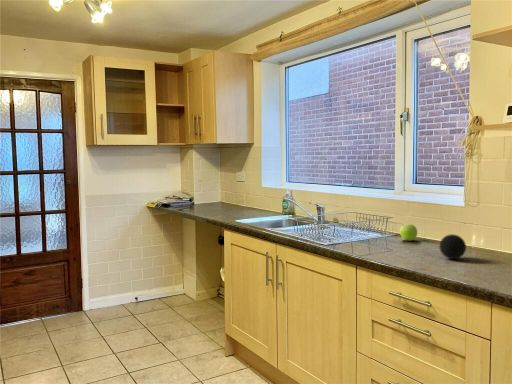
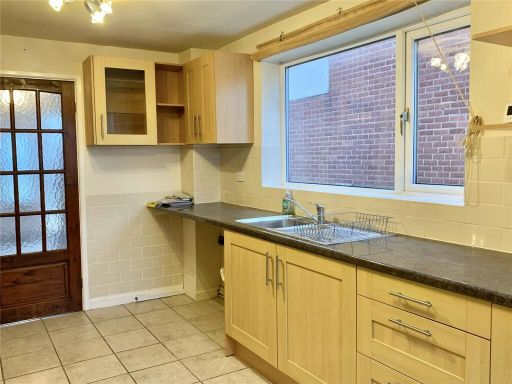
- fruit (408, 232)
- decorative ball (452, 246)
